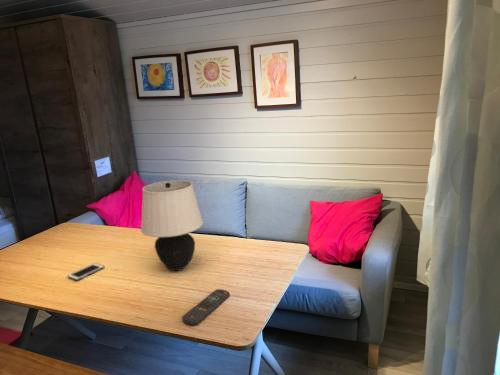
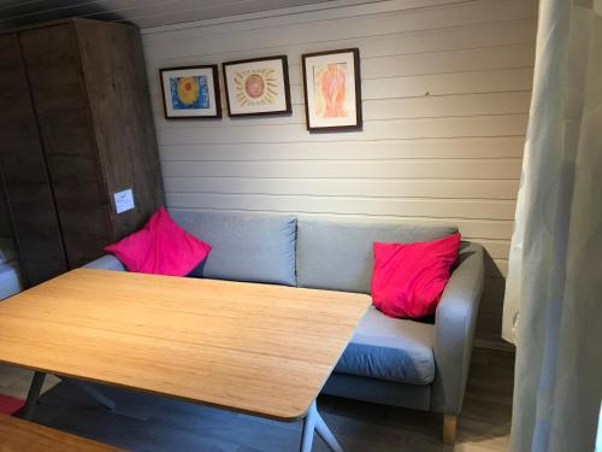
- remote control (207, 305)
- table lamp (172, 227)
- cell phone (86, 271)
